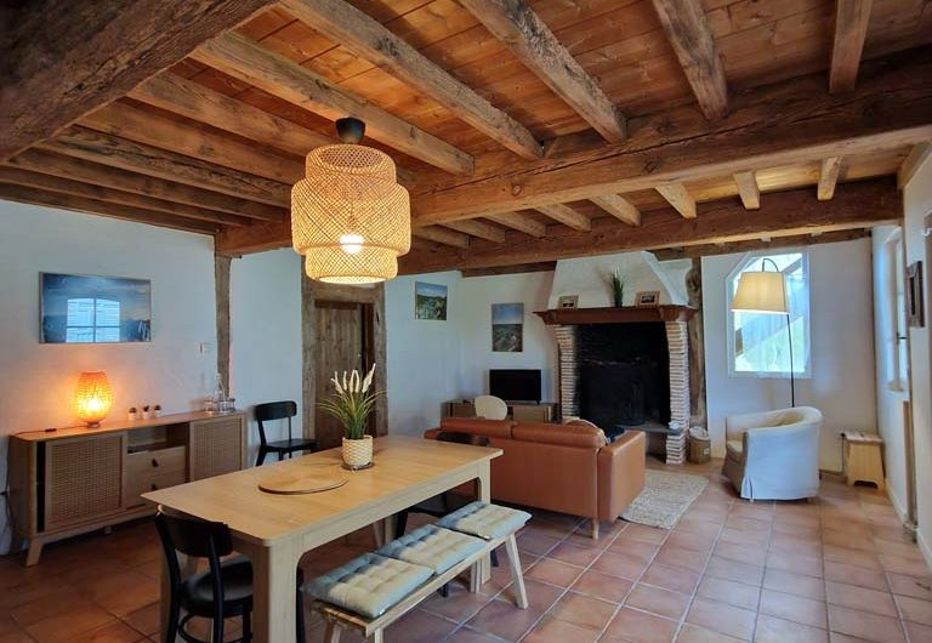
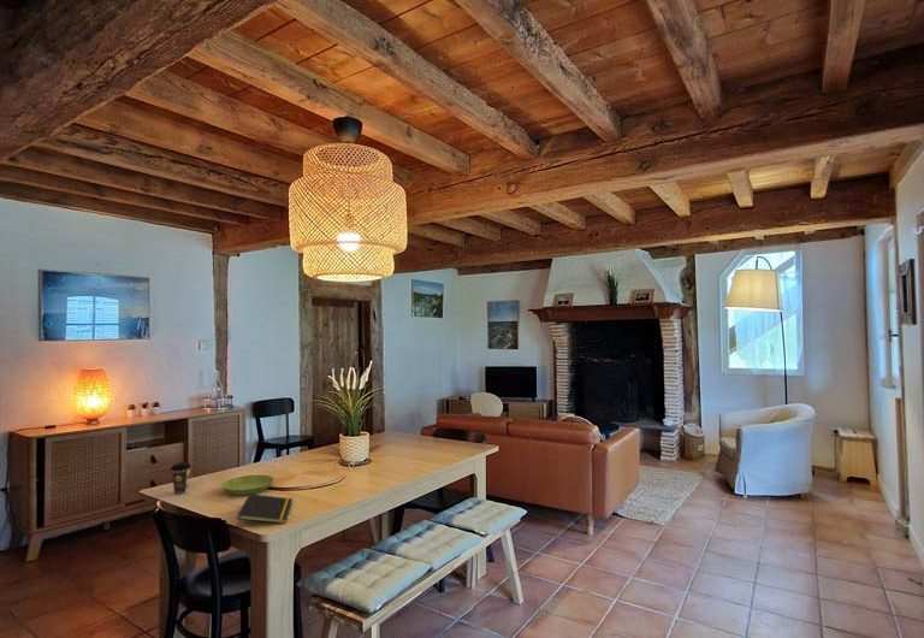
+ notepad (266, 508)
+ saucer (248, 485)
+ coffee cup (180, 478)
